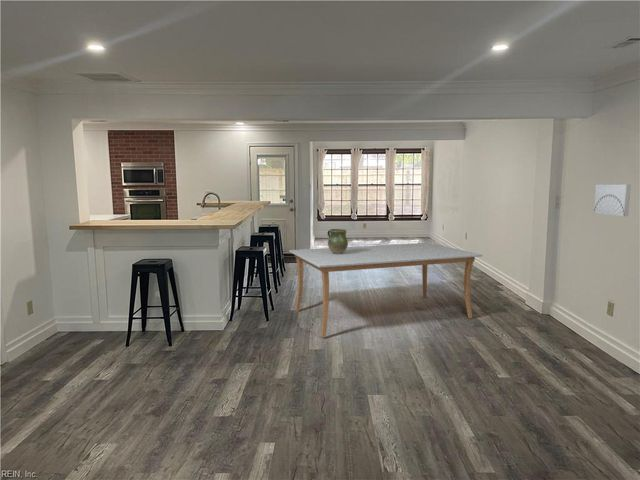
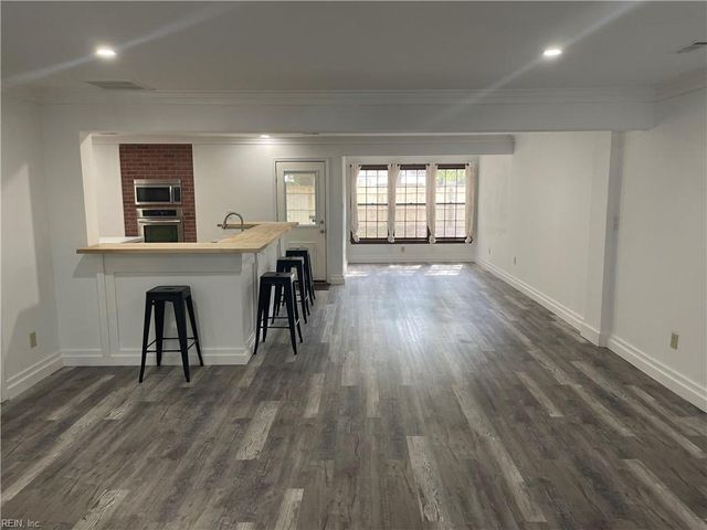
- ceramic jug (336, 241)
- wall art (611, 199)
- dining table (381, 267)
